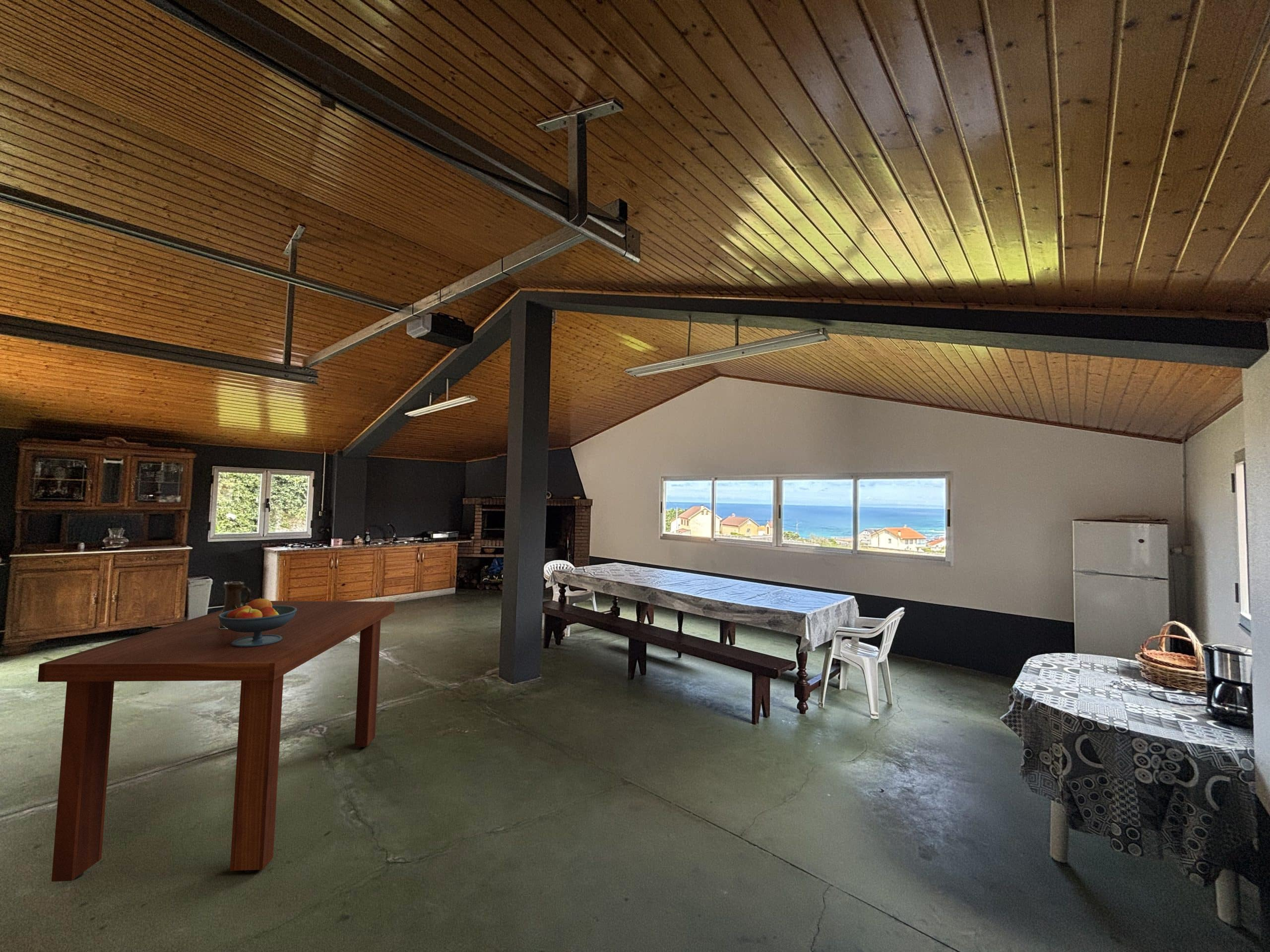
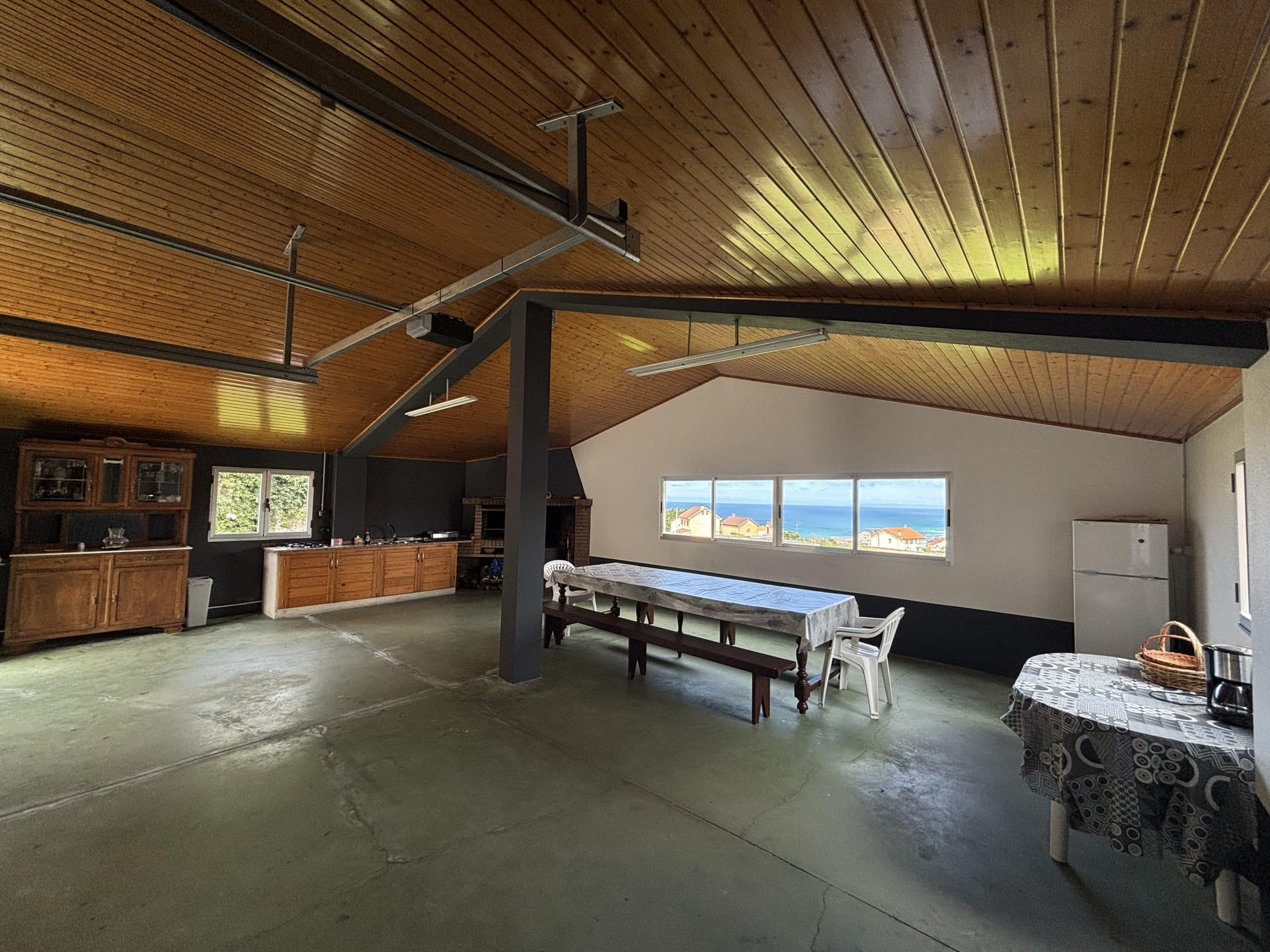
- pitcher (235, 604)
- dining table (256, 710)
- fruit bowl (258, 621)
